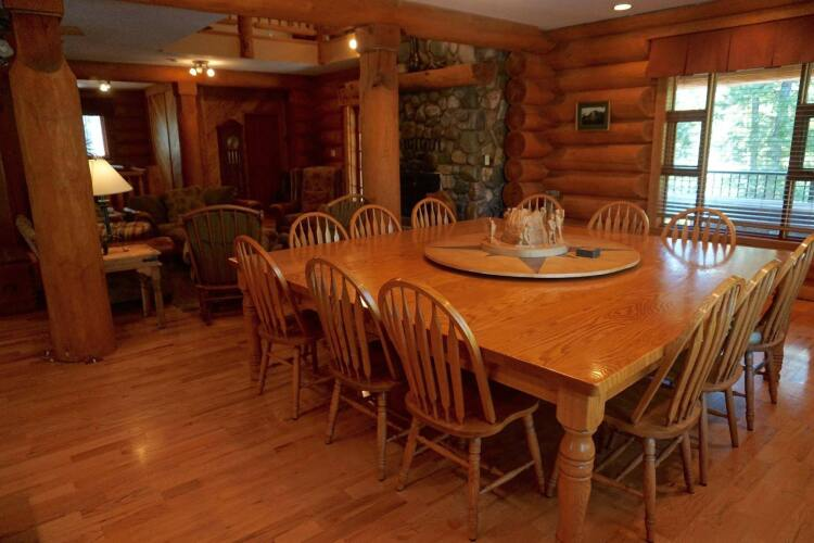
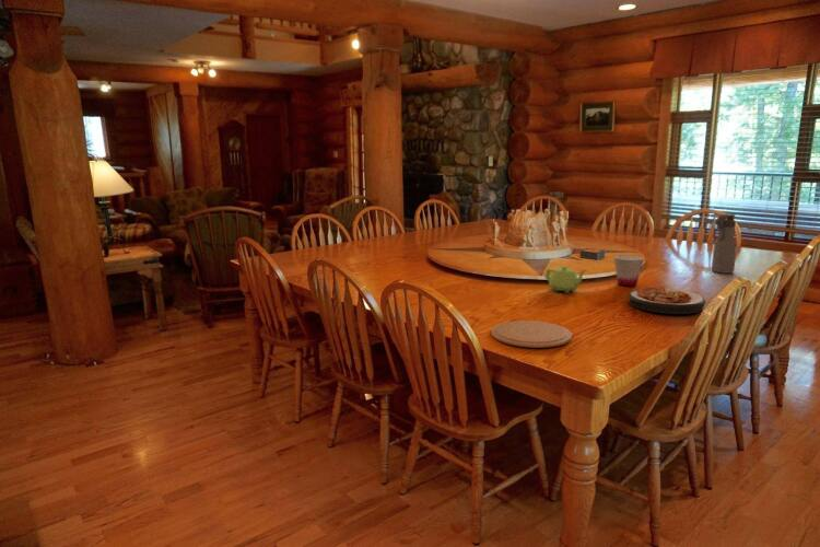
+ cup (628, 270)
+ water bottle (725, 243)
+ plate (530, 333)
+ plate (666, 298)
+ teapot (565, 278)
